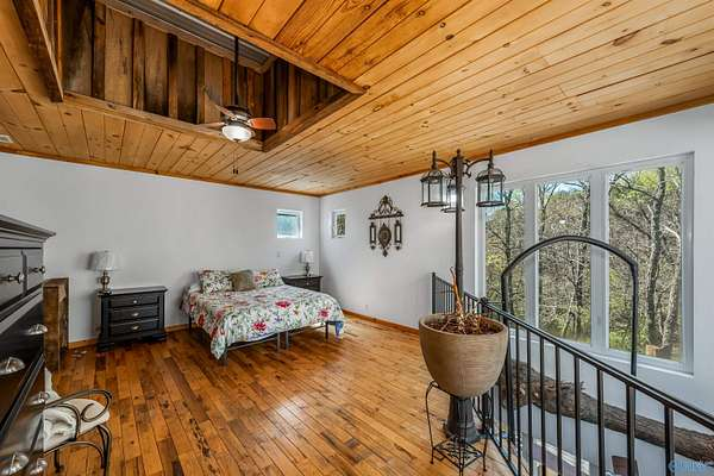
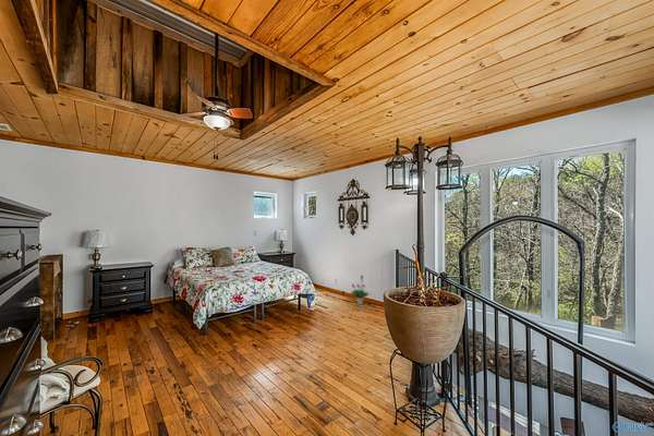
+ potted plant (360, 290)
